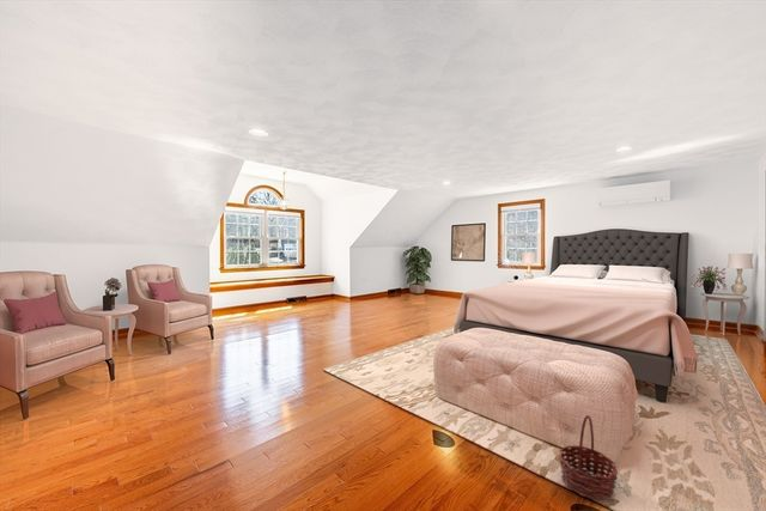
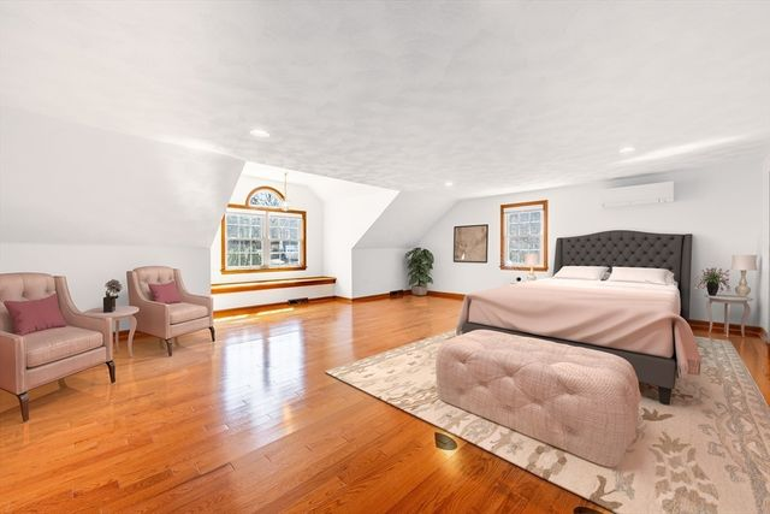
- basket (586, 450)
